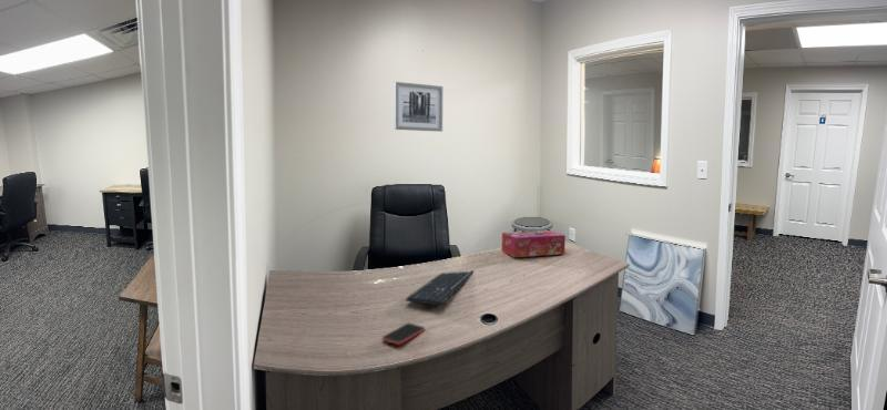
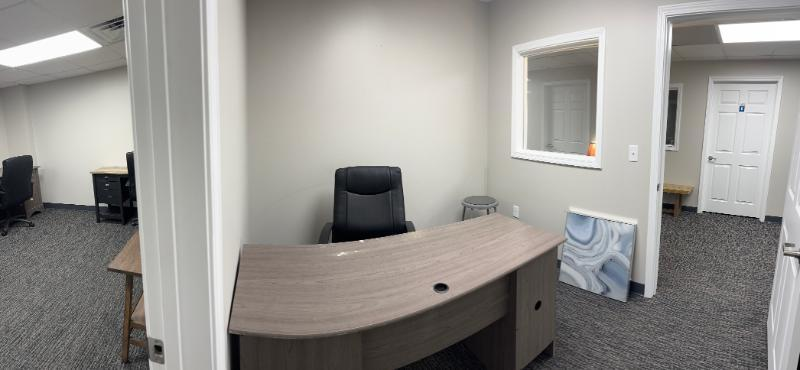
- smartphone (404, 334)
- tissue box (532, 243)
- wall art (419, 107)
- keyboard (442, 284)
